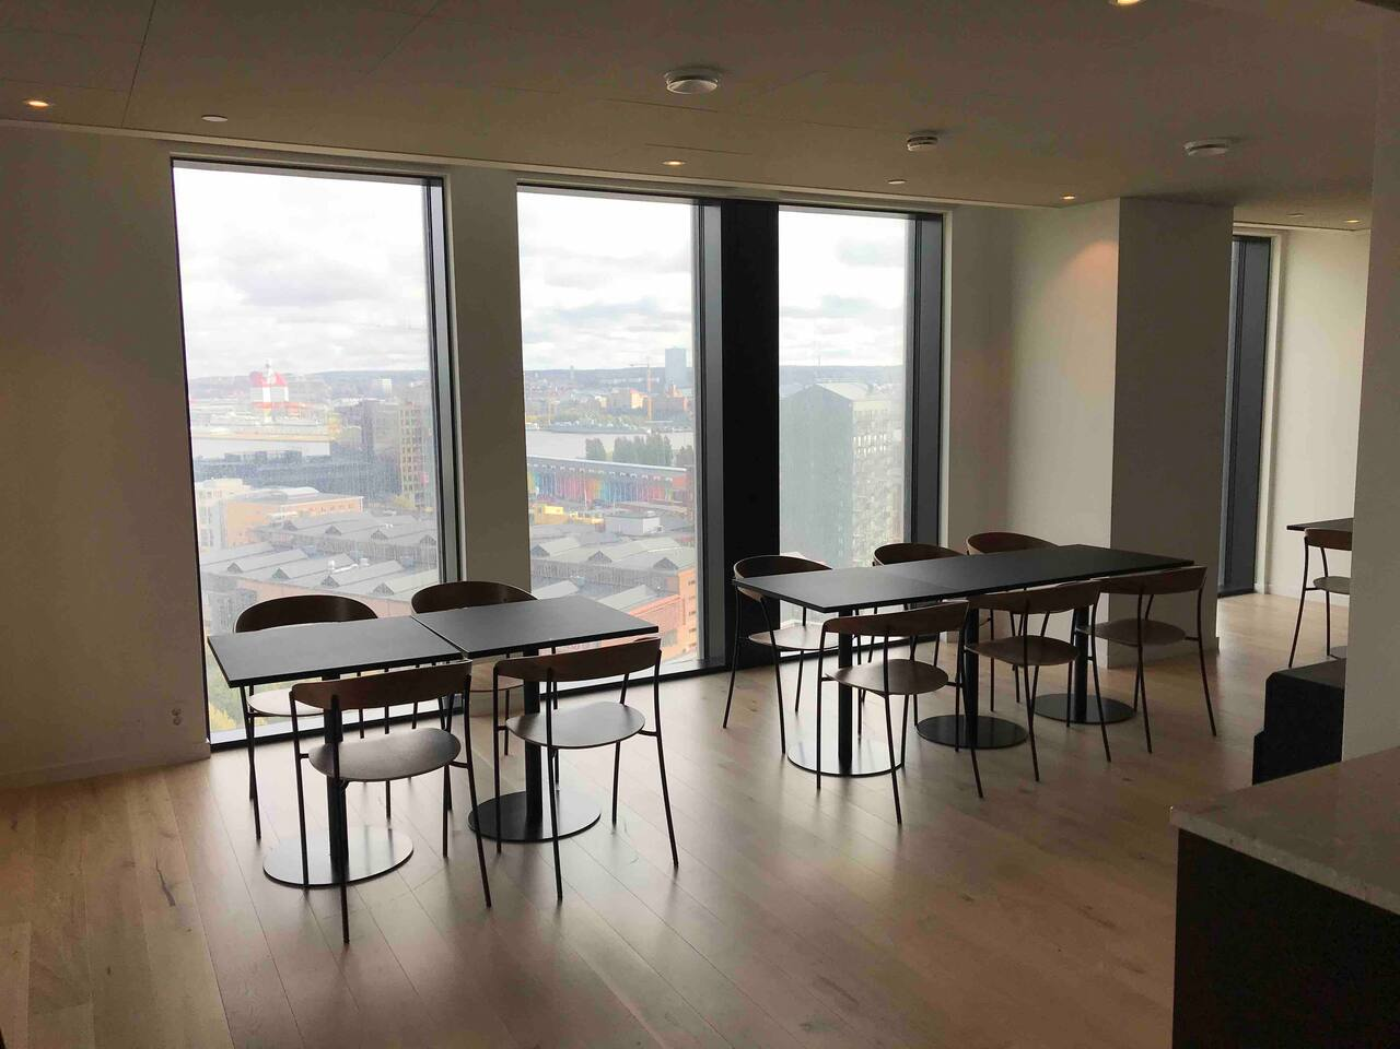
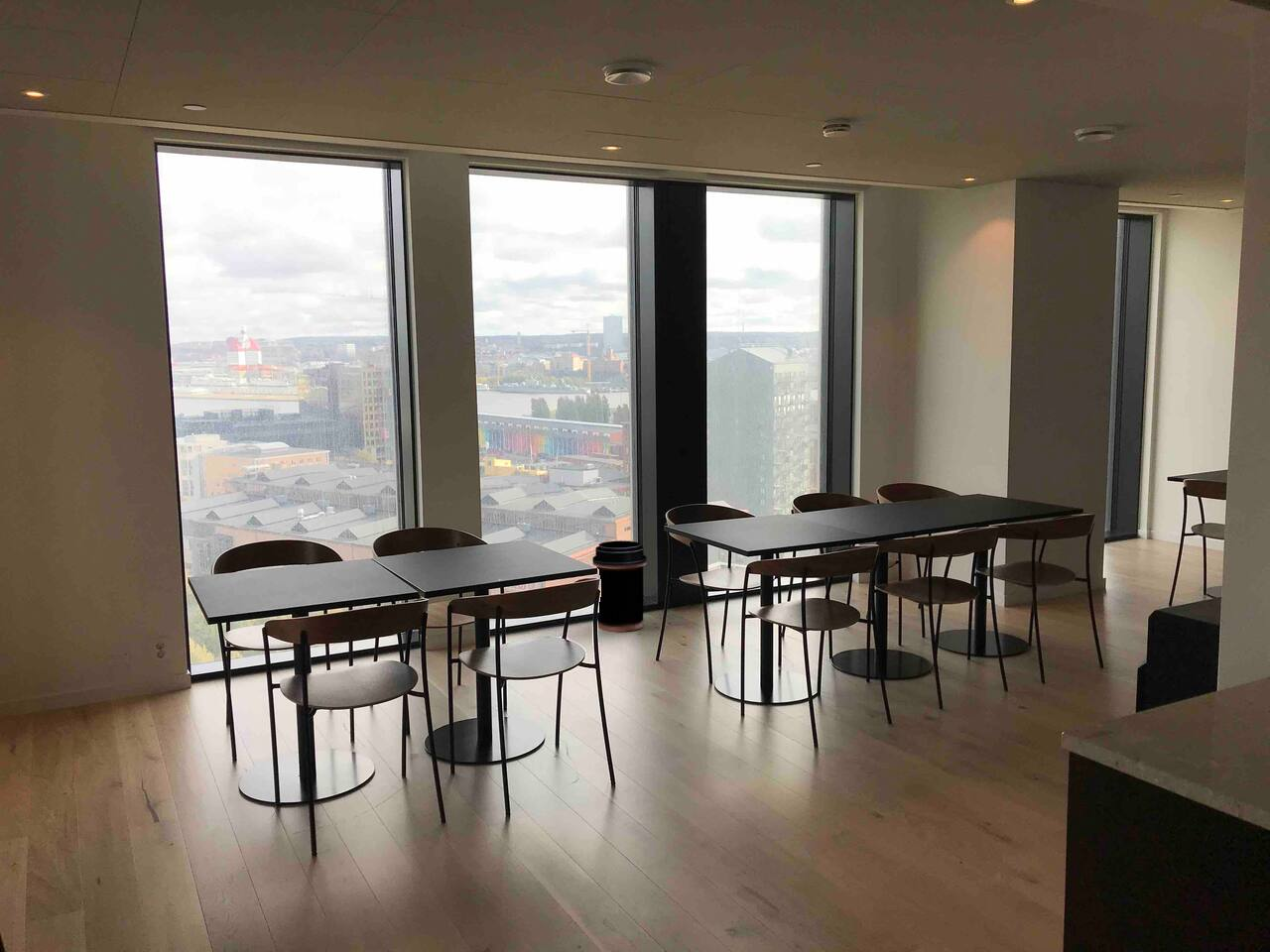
+ trash can (619, 584)
